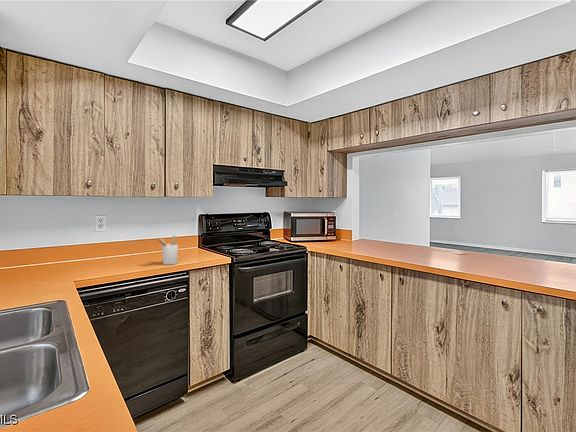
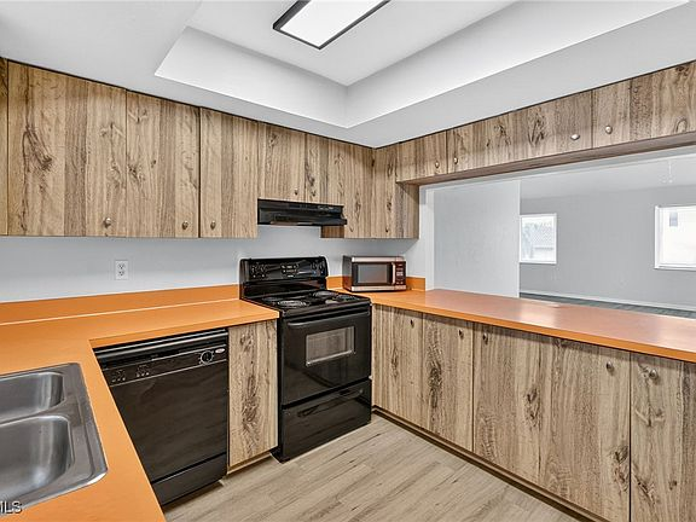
- utensil holder (166, 249)
